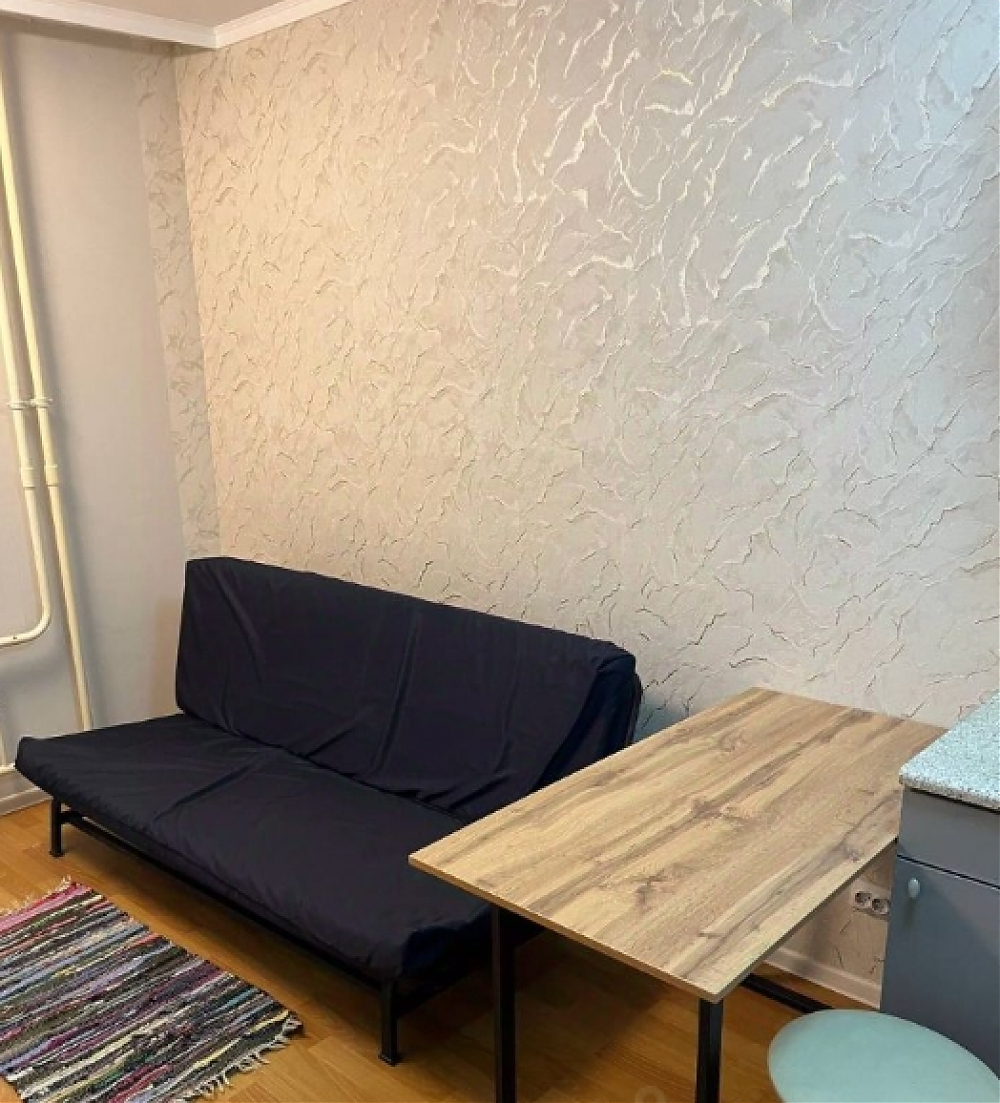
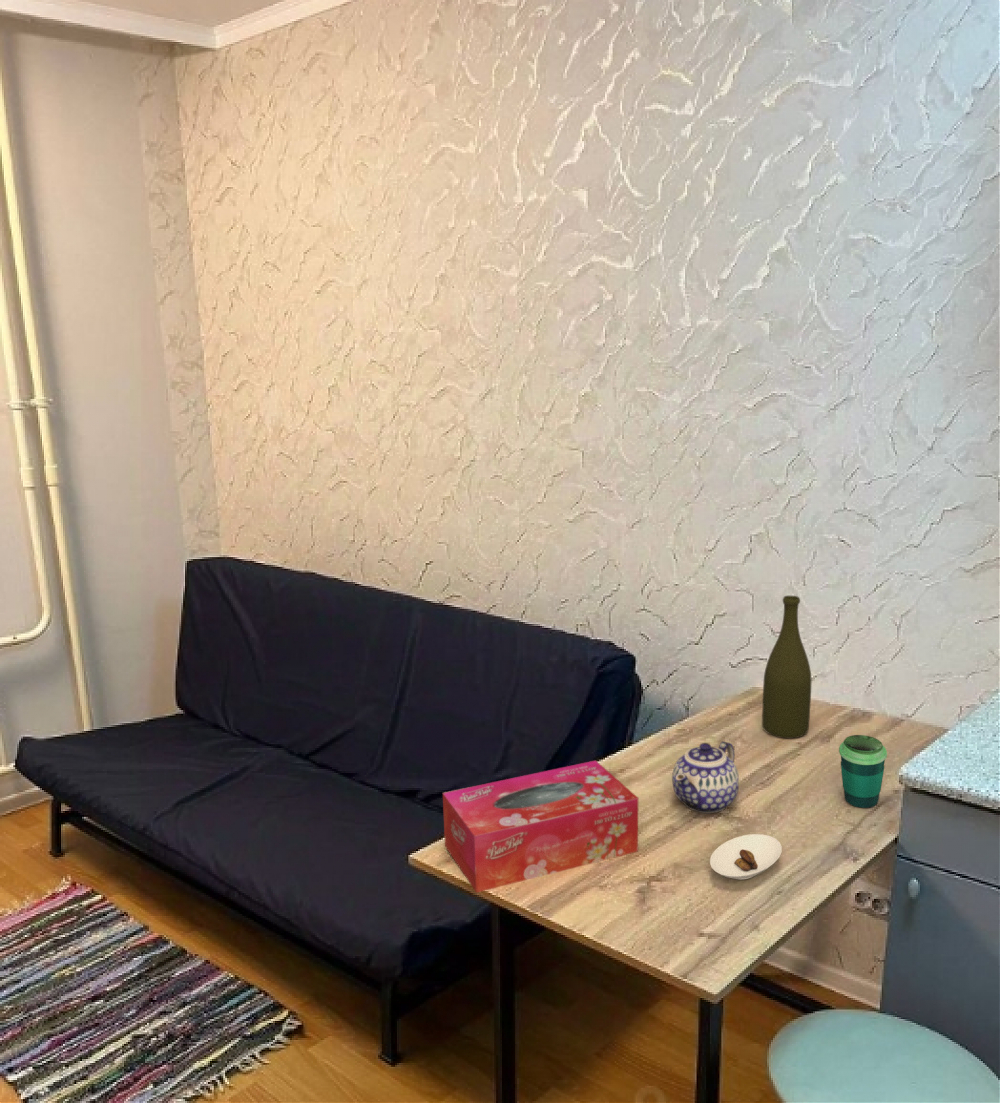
+ saucer (745, 860)
+ cup (861, 772)
+ bottle (788, 665)
+ tissue box (540, 822)
+ teapot (705, 773)
